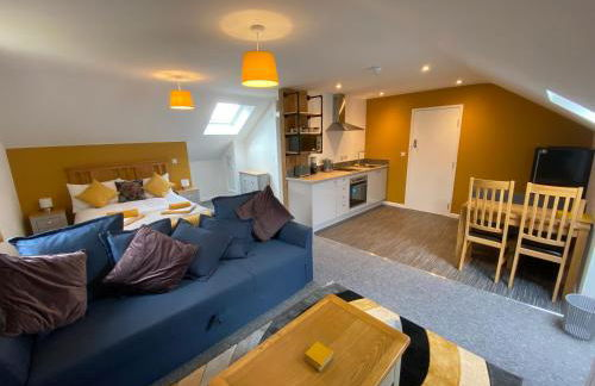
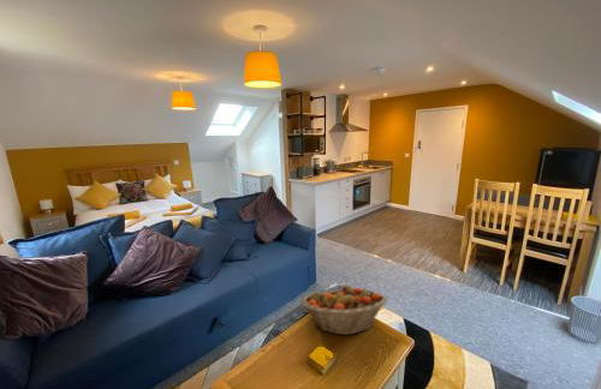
+ fruit basket (343, 305)
